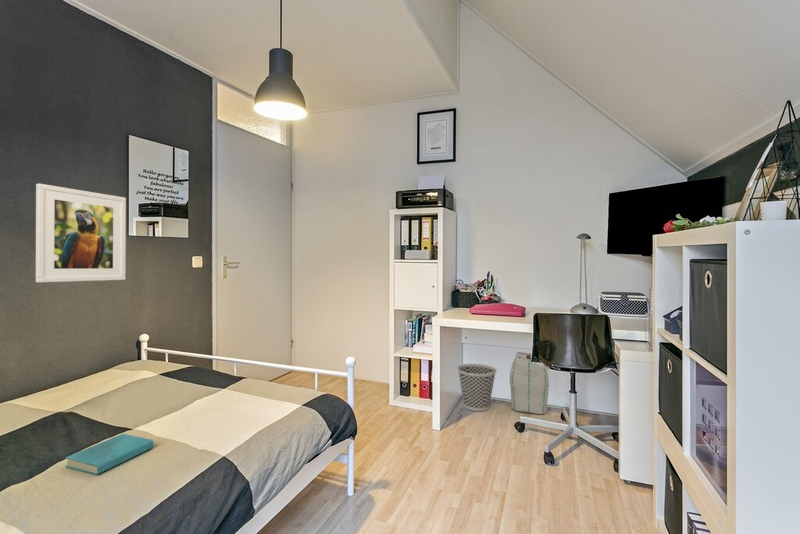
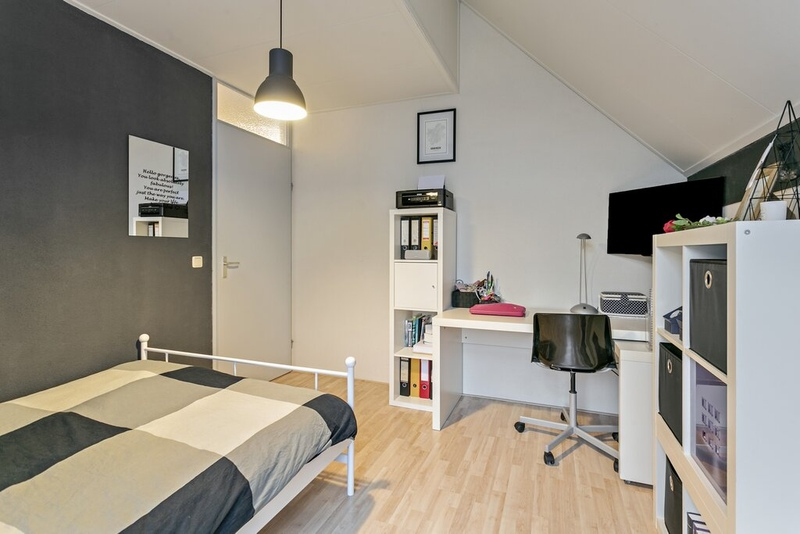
- wastebasket (476, 387)
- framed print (84, 236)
- book (111, 452)
- skirt (529, 381)
